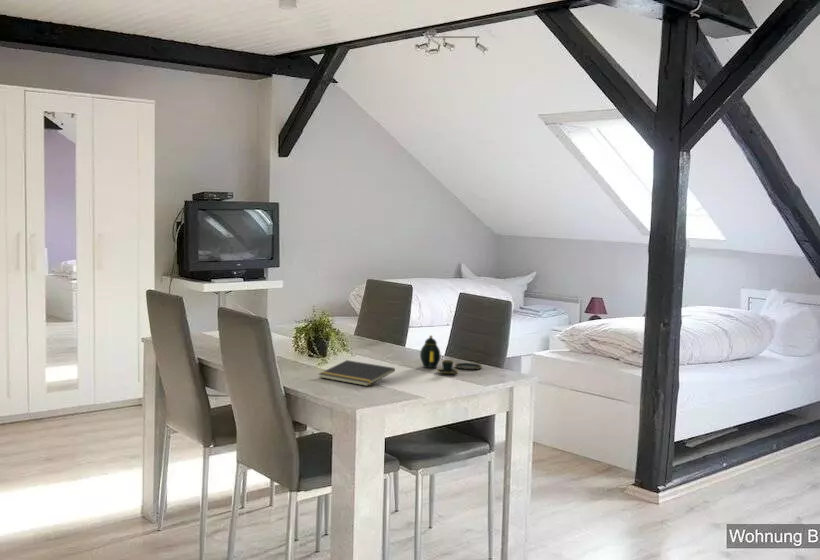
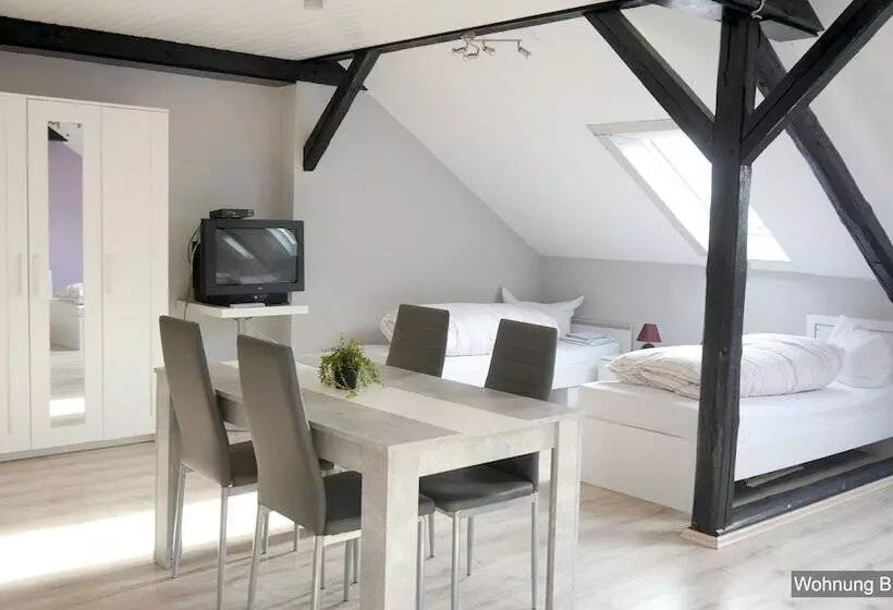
- teapot (449, 360)
- notepad (356, 372)
